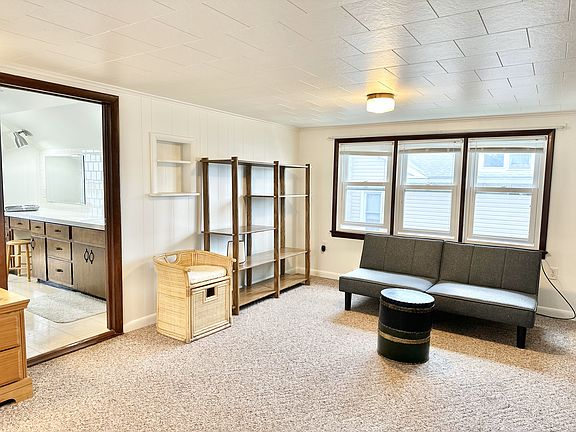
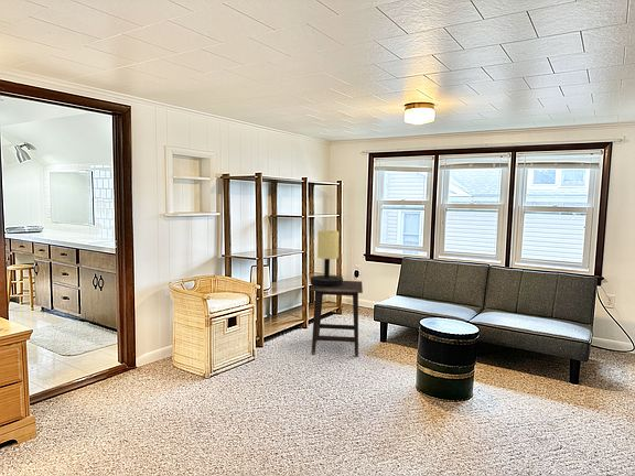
+ side table (334, 324)
+ table lamp (326, 257)
